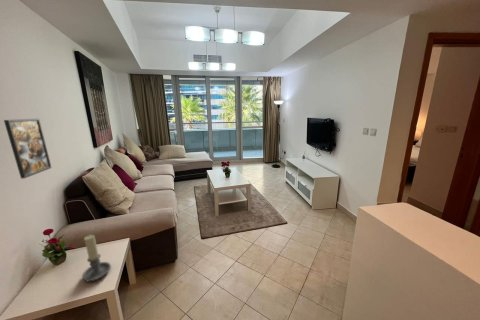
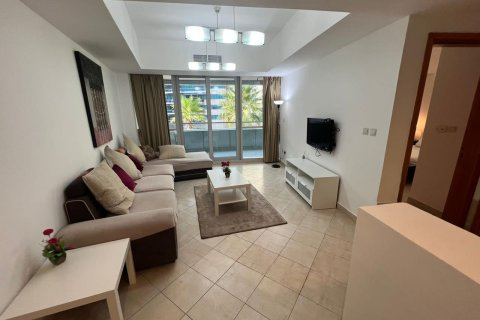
- candle holder (93, 254)
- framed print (30, 147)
